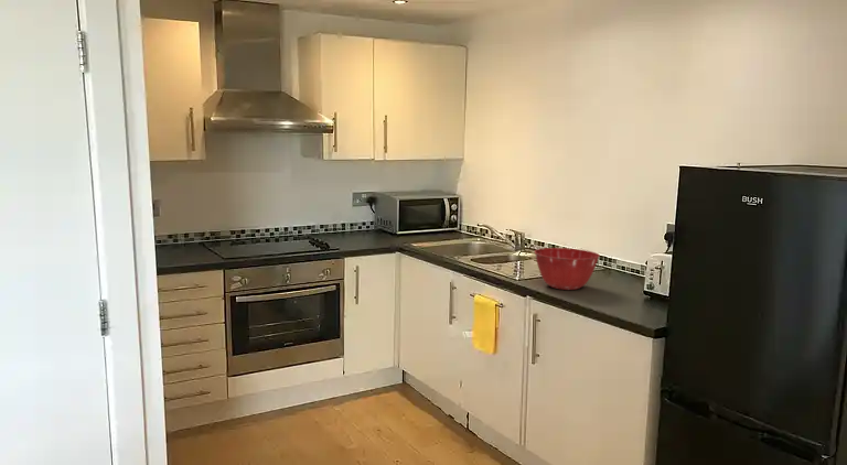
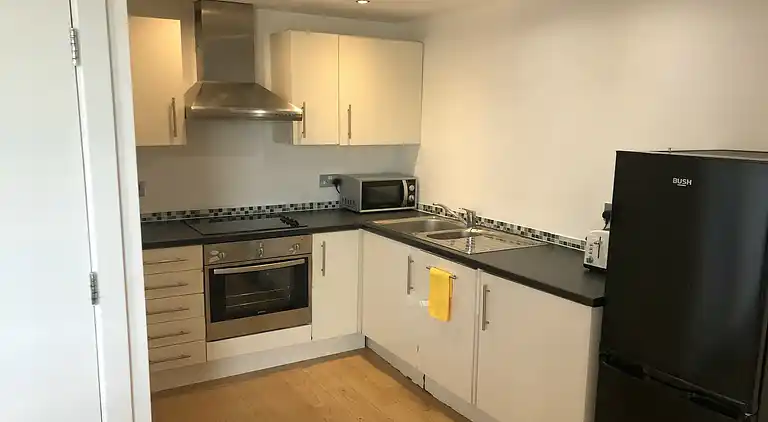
- mixing bowl (566, 269)
